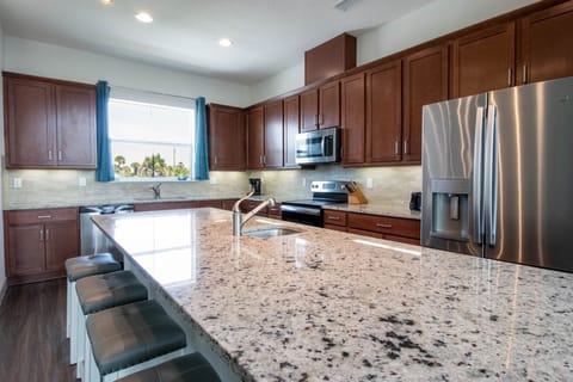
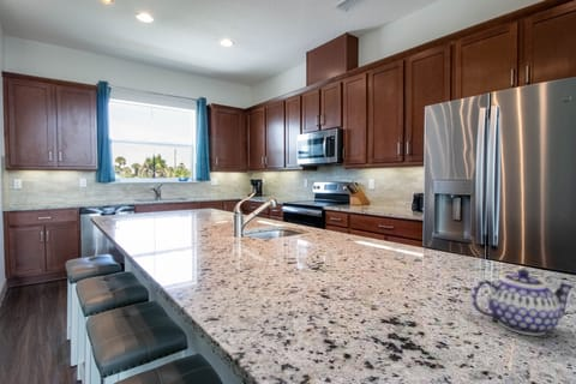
+ teapot (521, 298)
